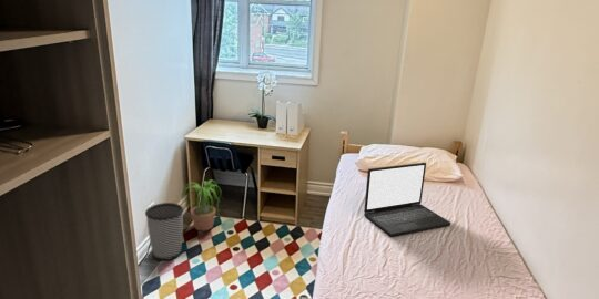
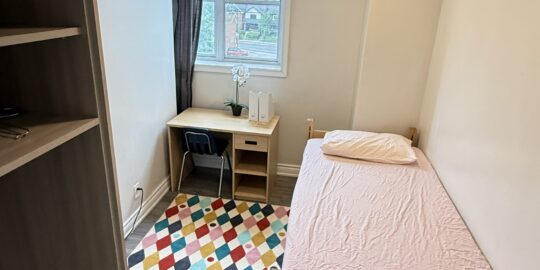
- laptop (409, 197)
- wastebasket (165, 231)
- potted plant (199, 204)
